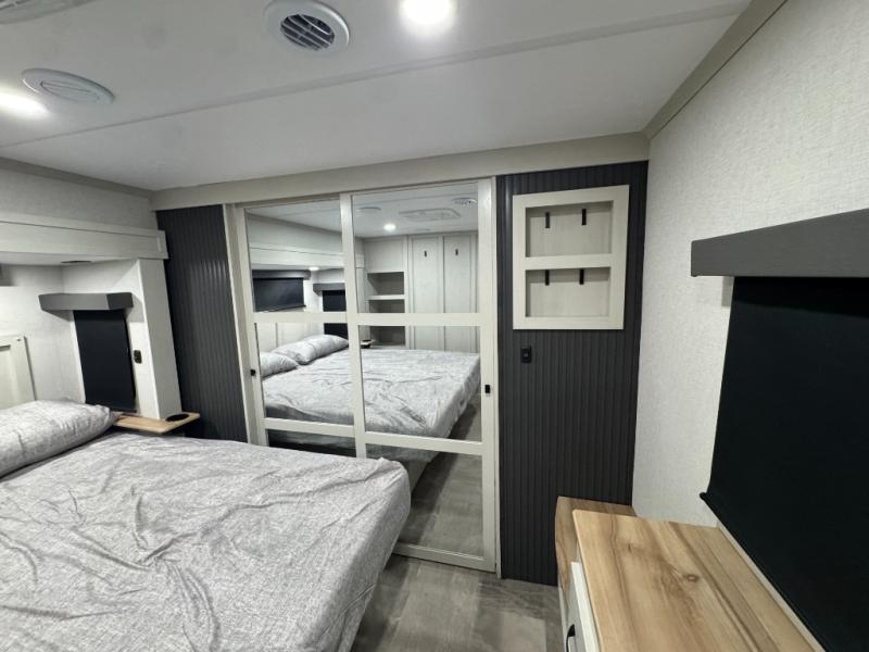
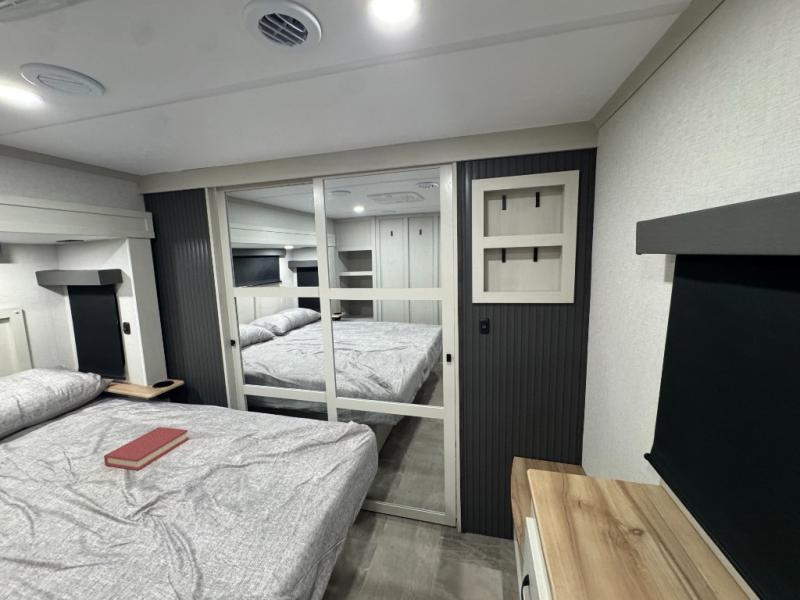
+ hardback book (149, 446)
